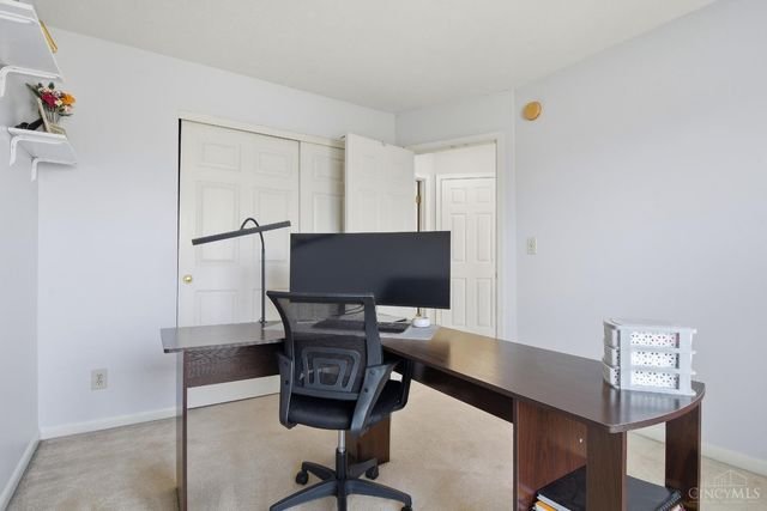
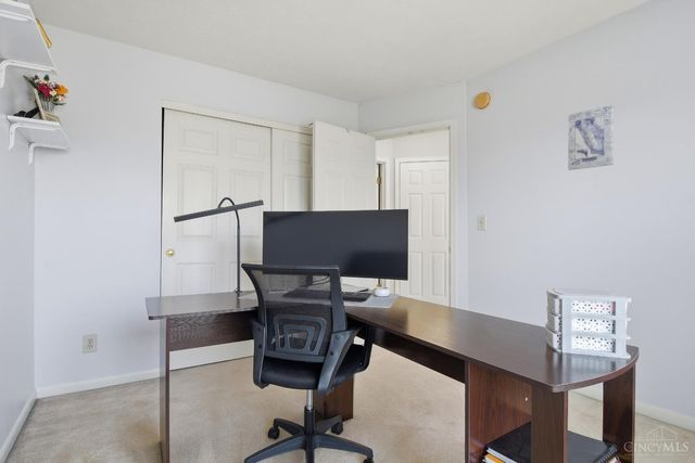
+ wall art (590, 138)
